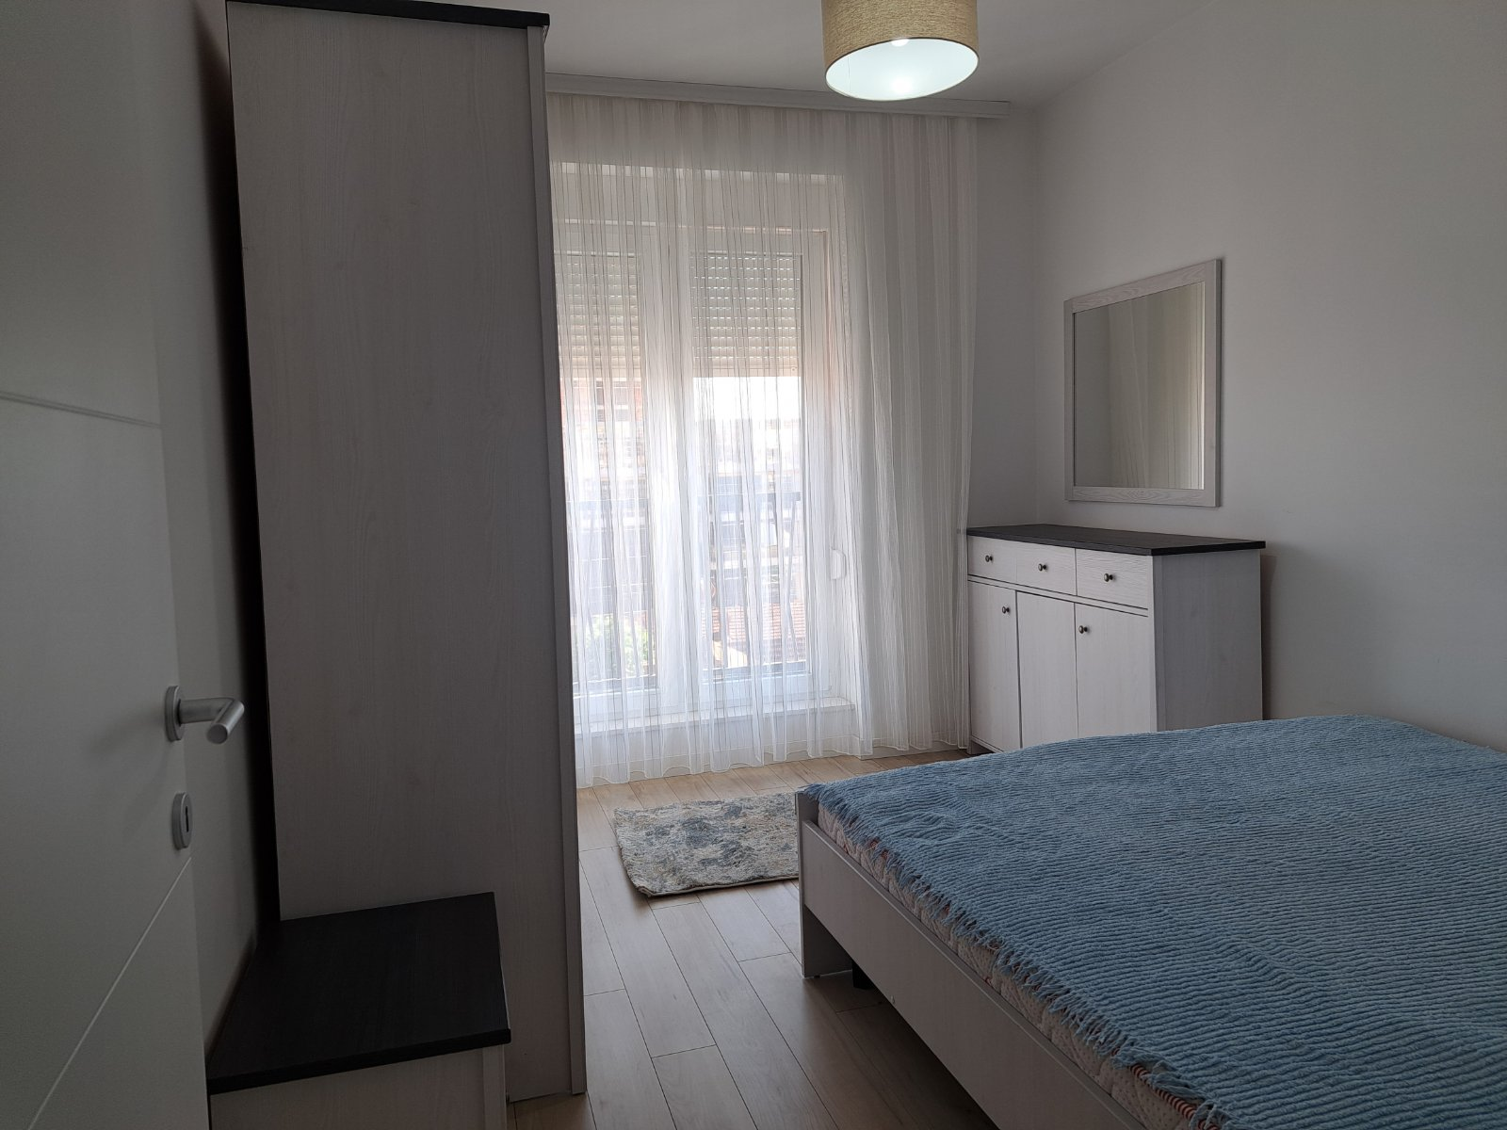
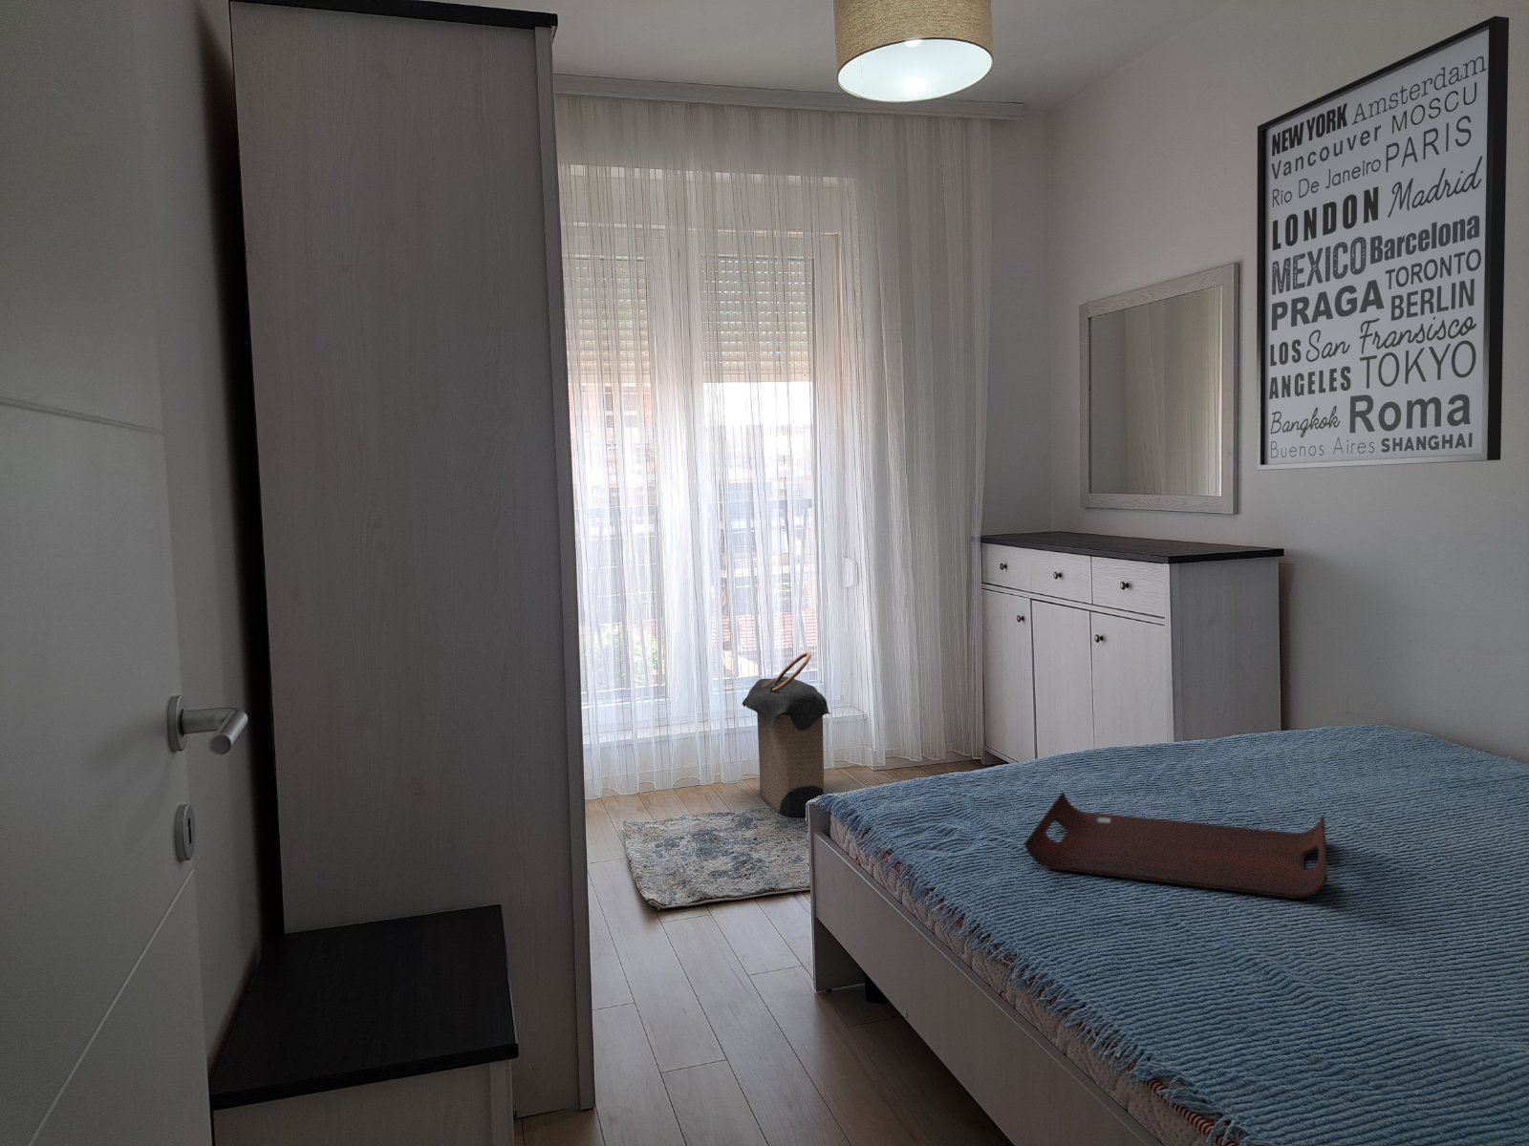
+ laundry hamper (785, 726)
+ wall art (1364, 274)
+ serving tray (1177, 839)
